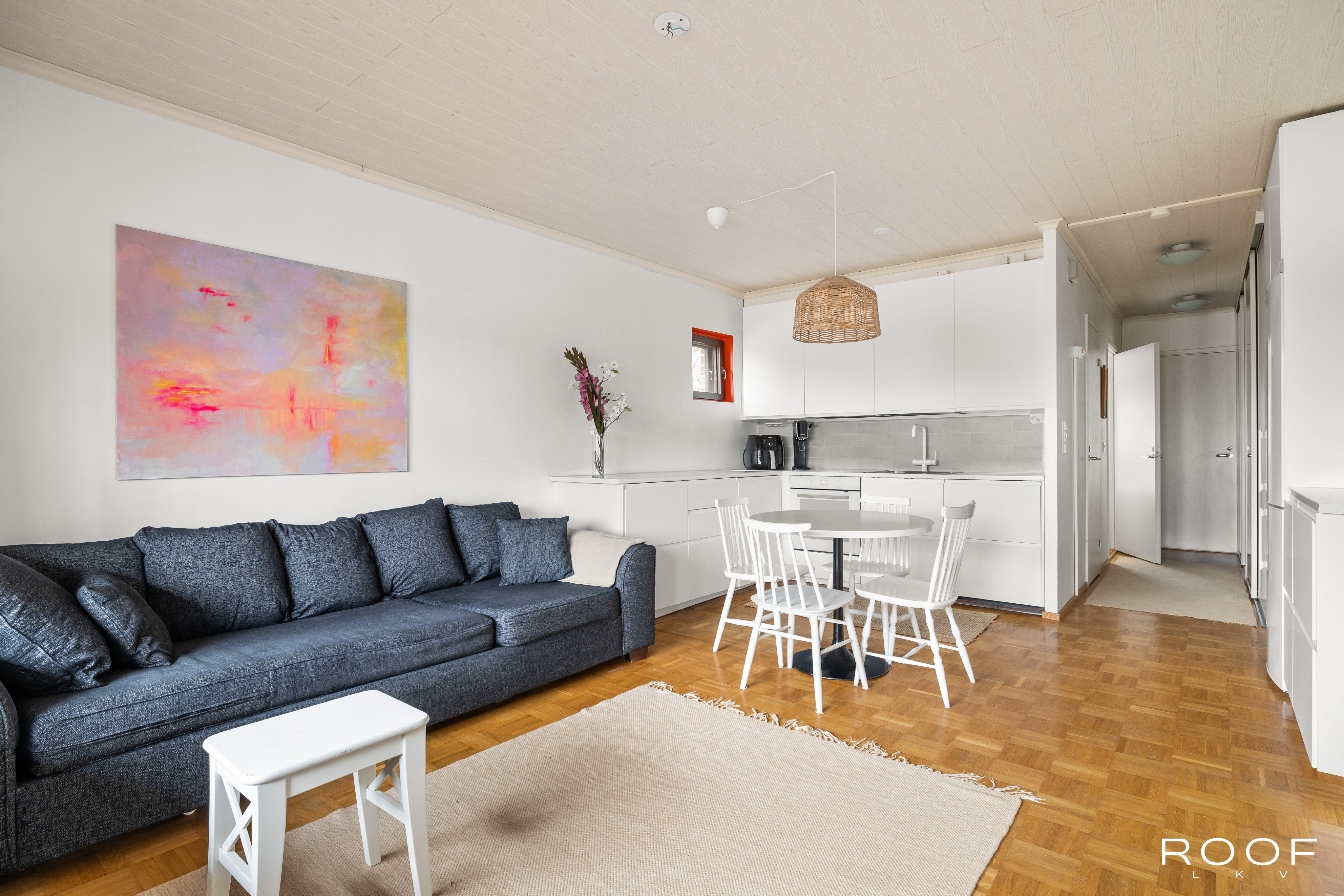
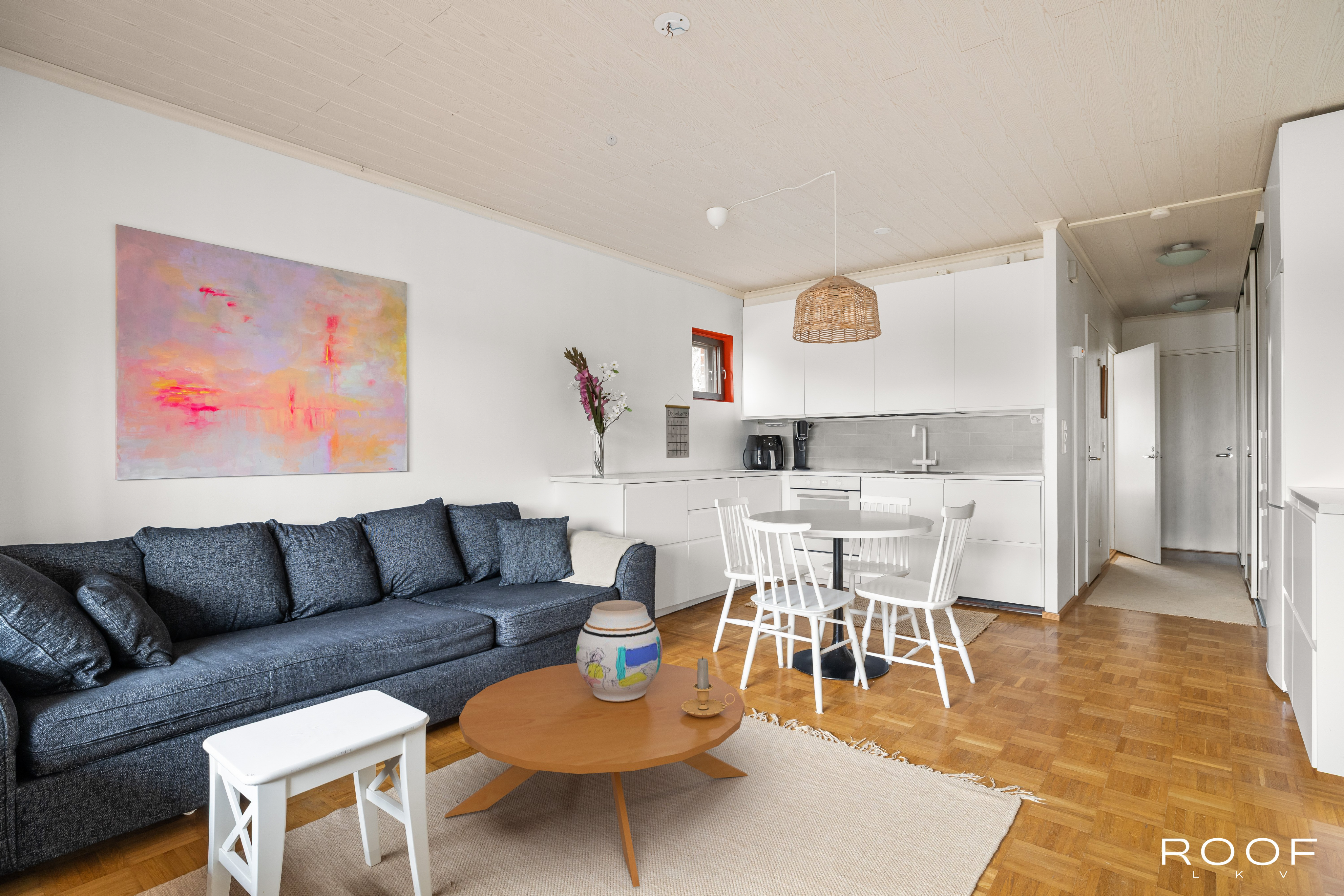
+ vase (619, 649)
+ smoke detector (611, 140)
+ calendar (678, 425)
+ coffee table (604, 748)
+ candle (708, 684)
